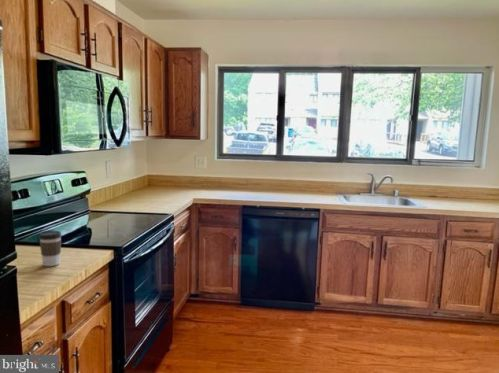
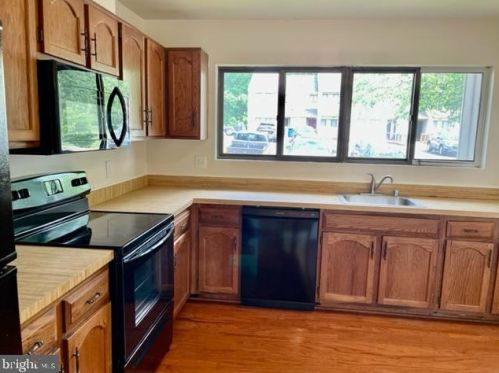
- coffee cup (50, 248)
